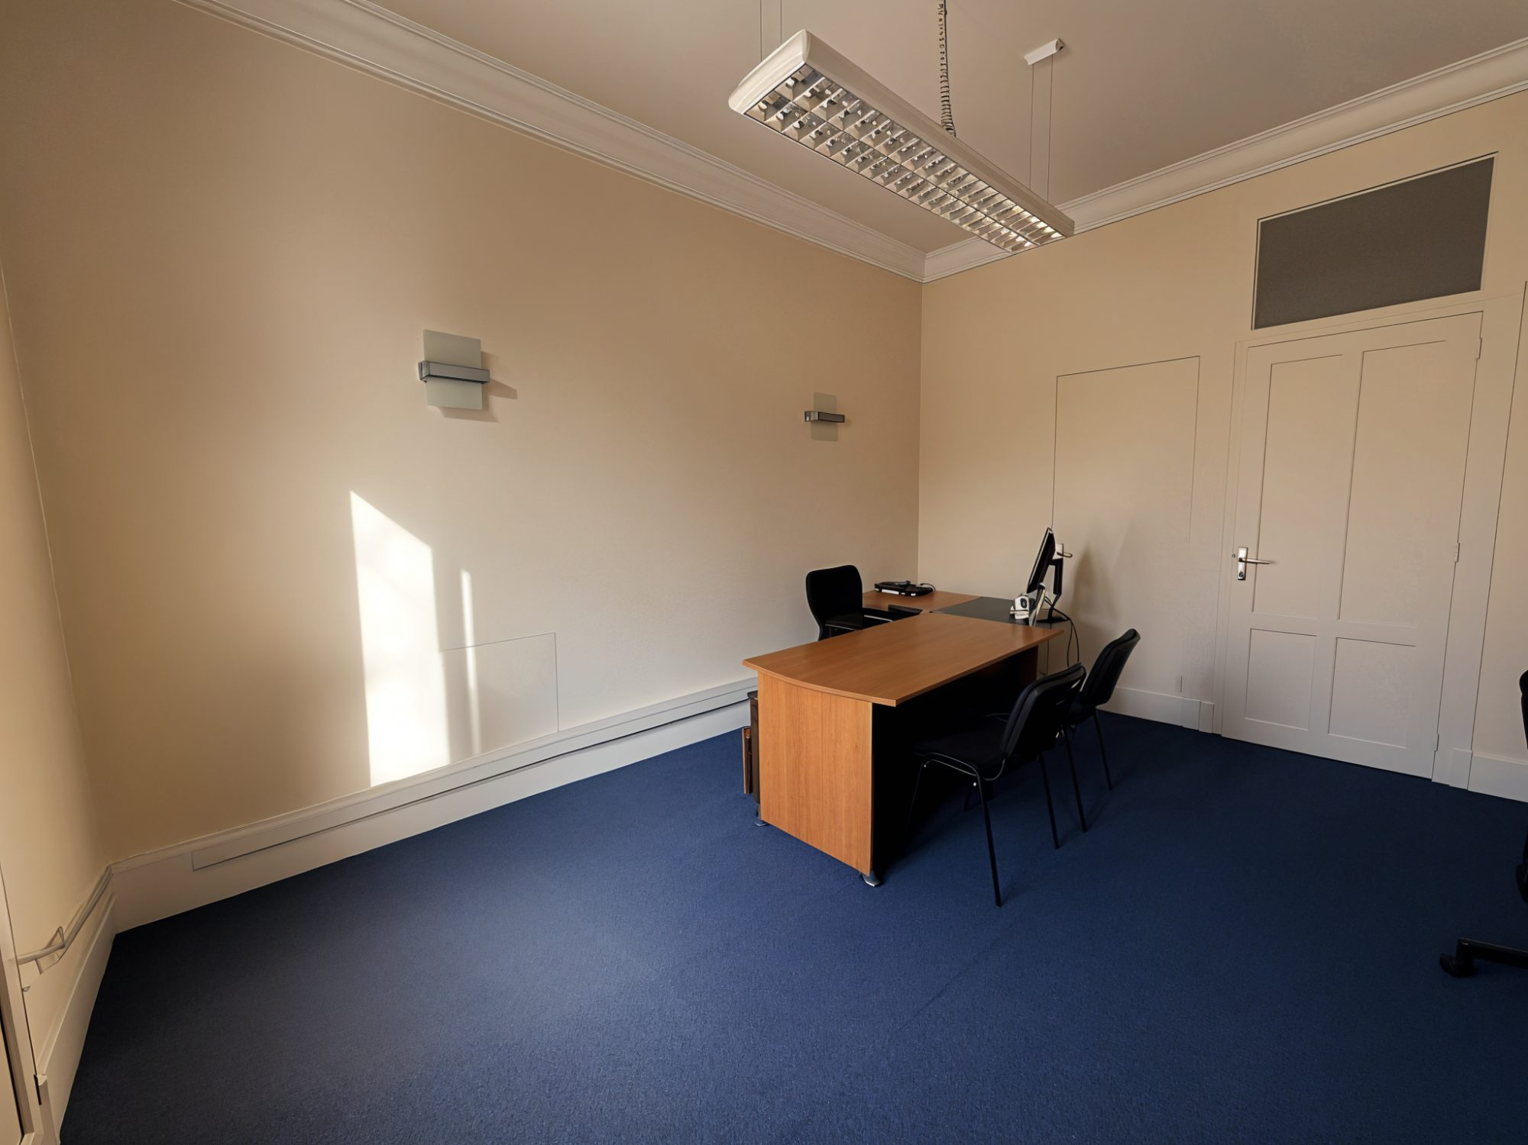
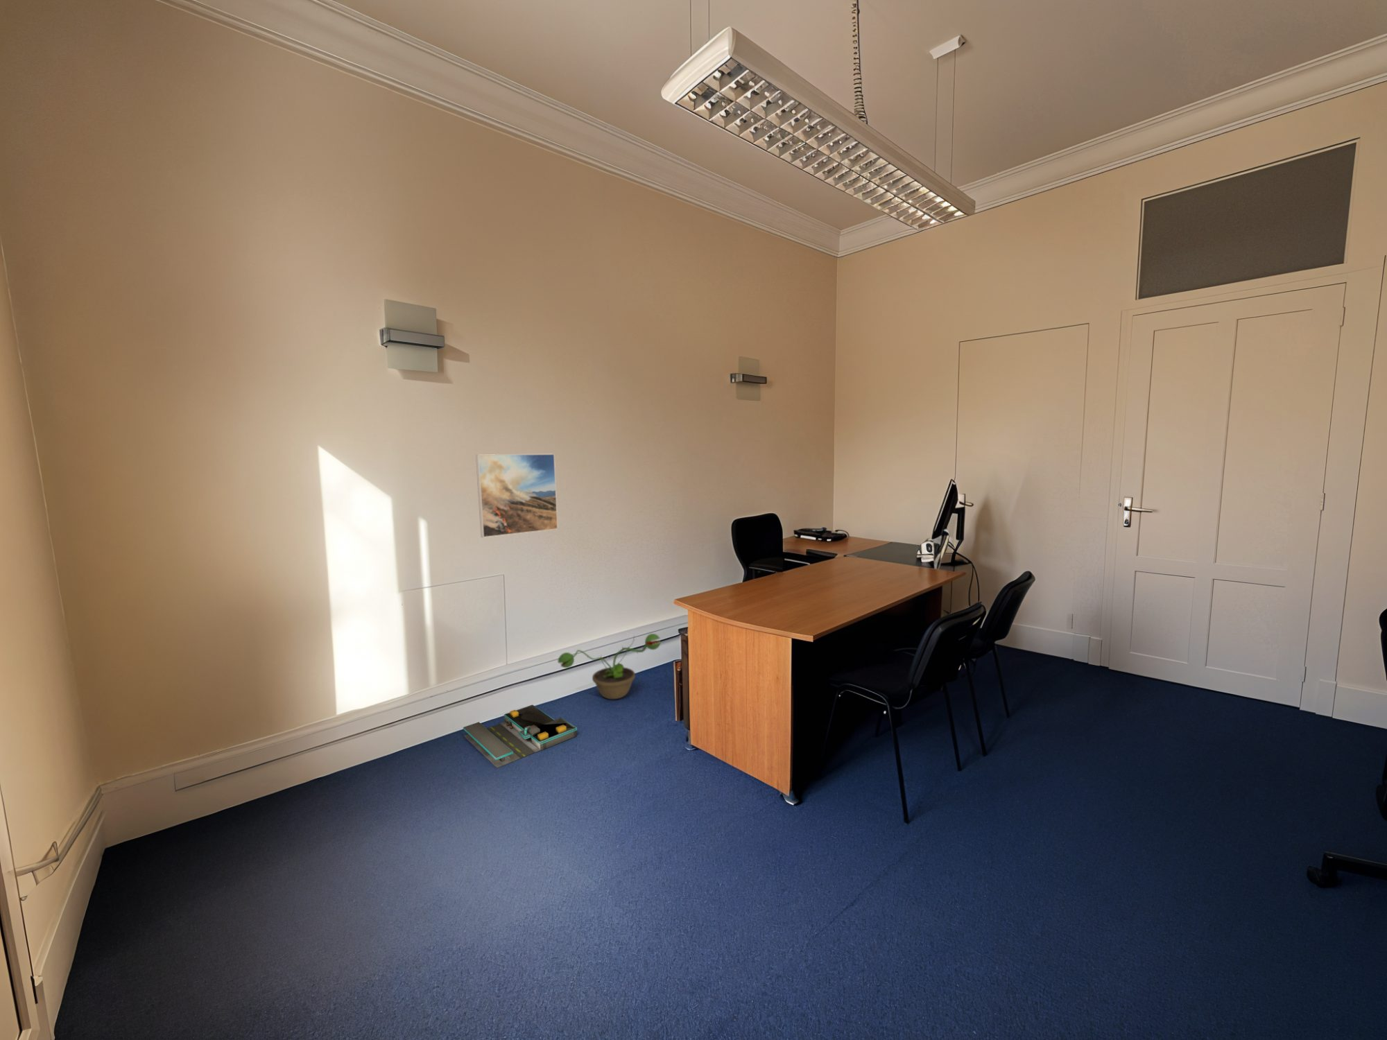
+ decorative plant (617, 667)
+ storage bin (520, 728)
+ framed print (519, 494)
